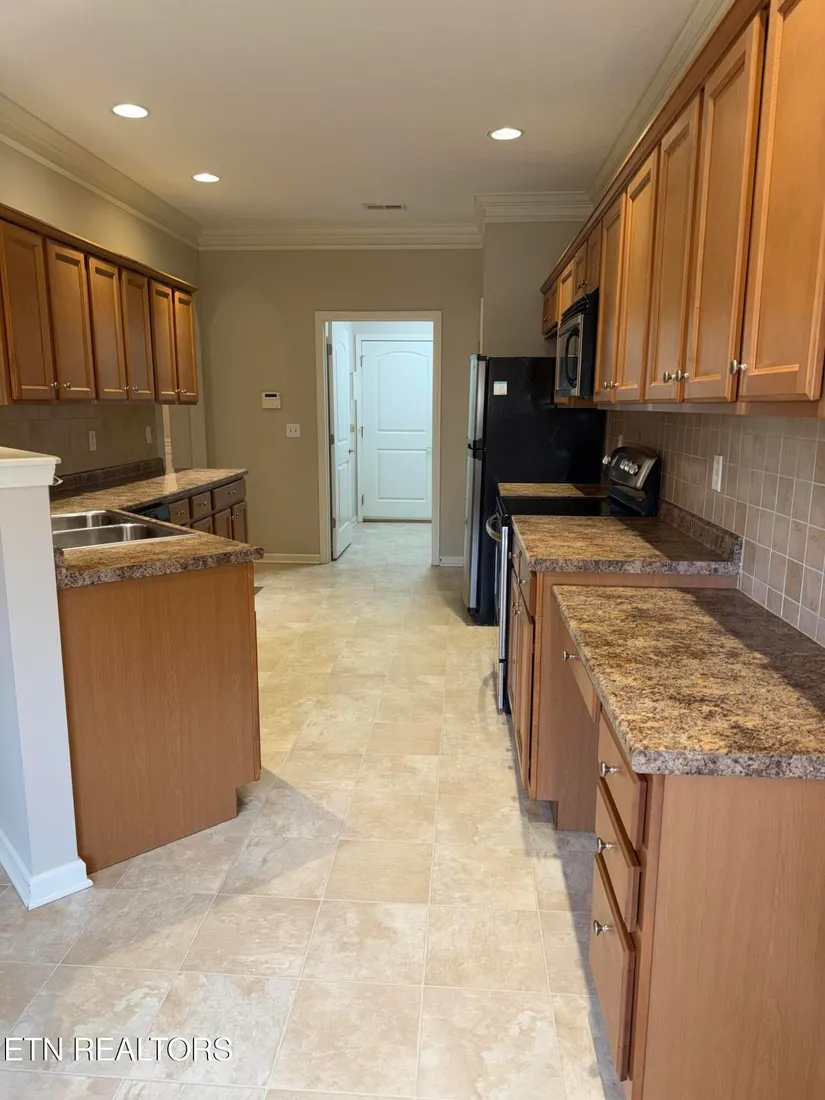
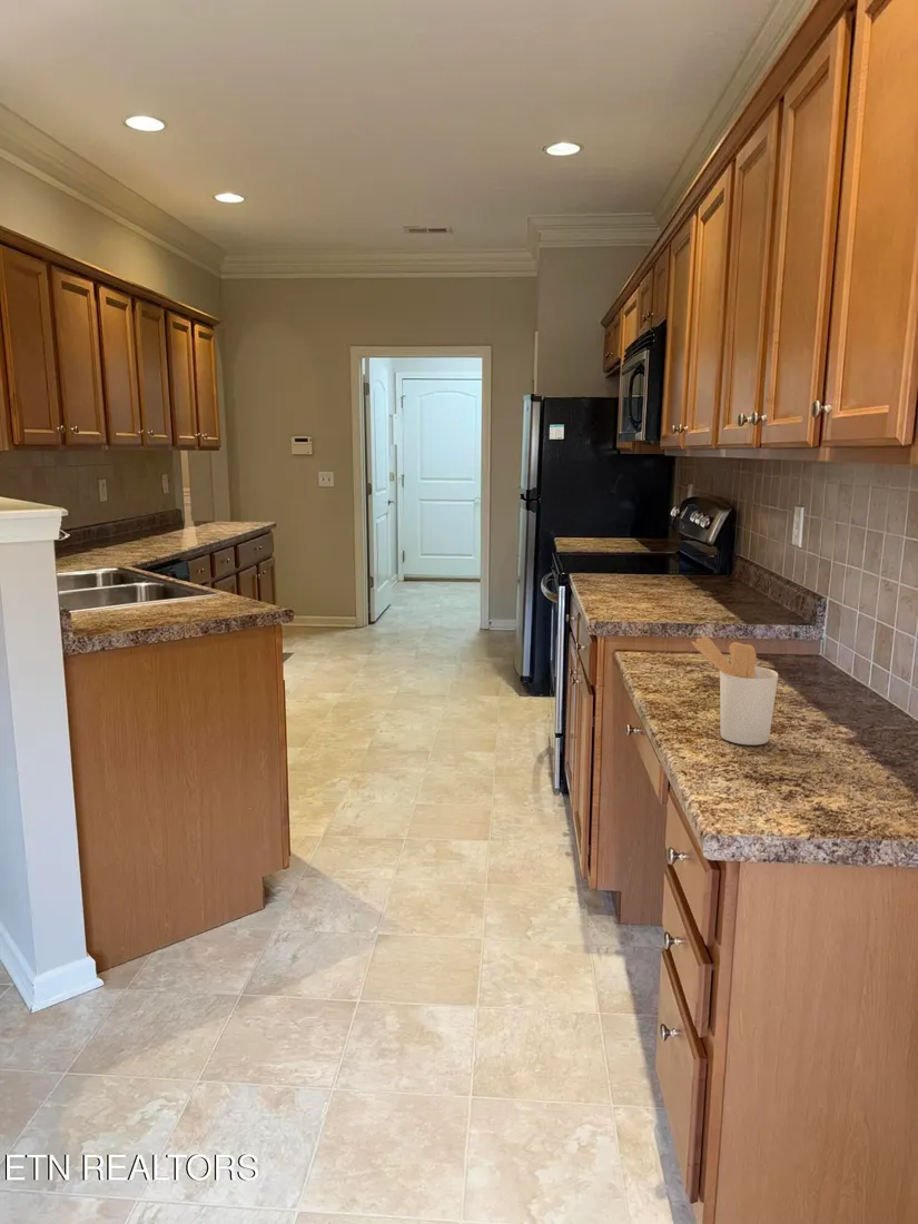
+ utensil holder (732, 687)
